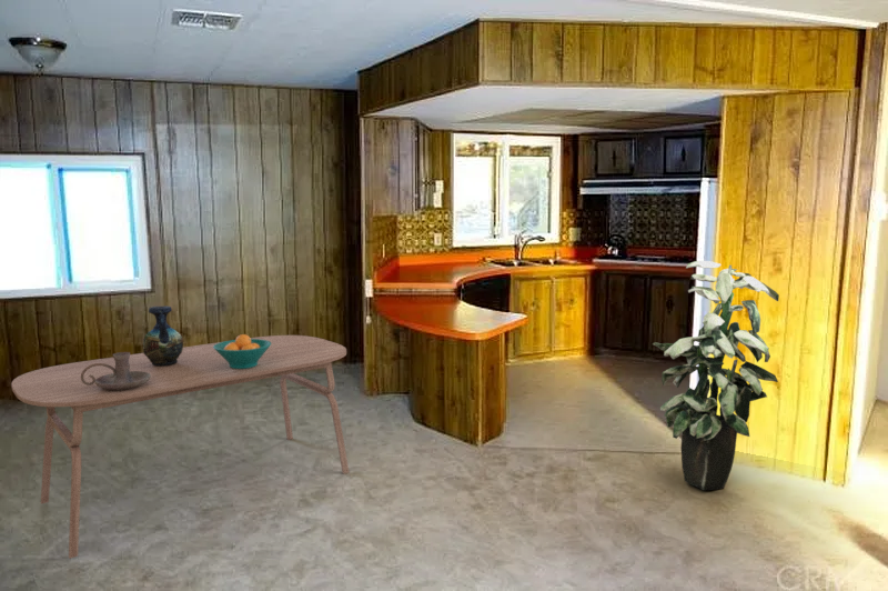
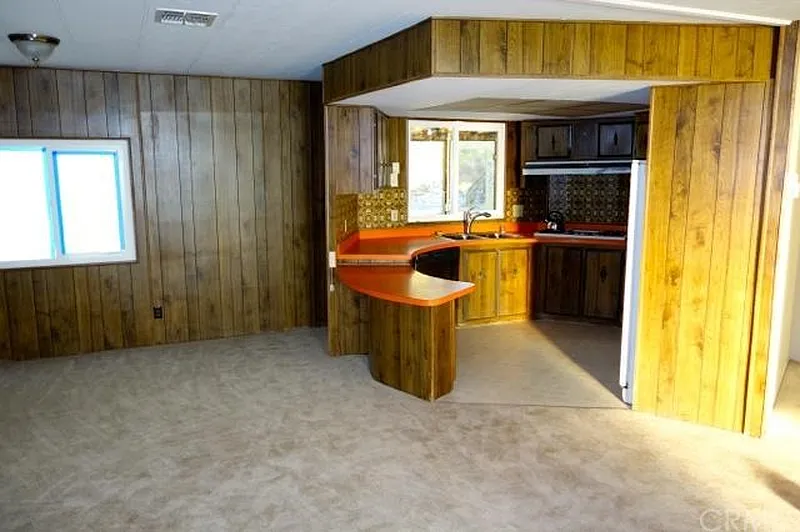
- indoor plant (710, 373)
- fruit bowl (242, 350)
- vase (162, 334)
- candle holder (115, 370)
- dining table (192, 391)
